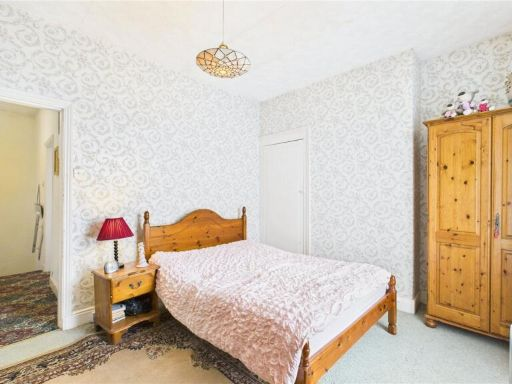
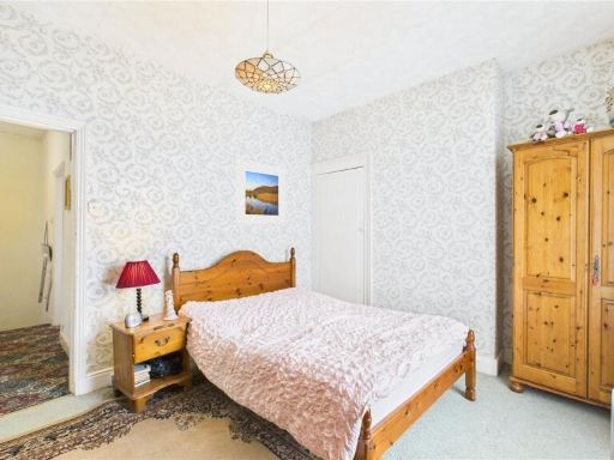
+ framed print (261, 194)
